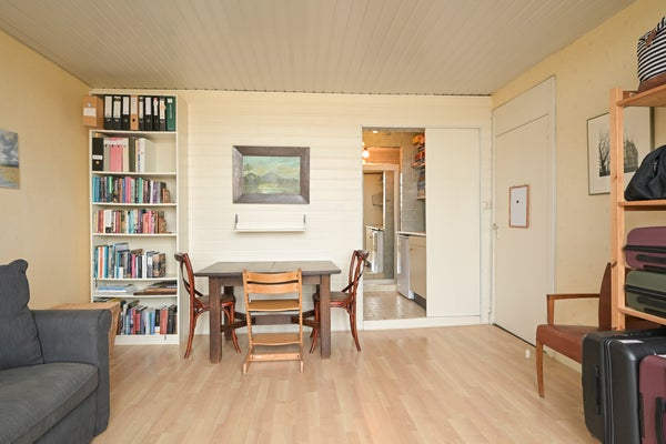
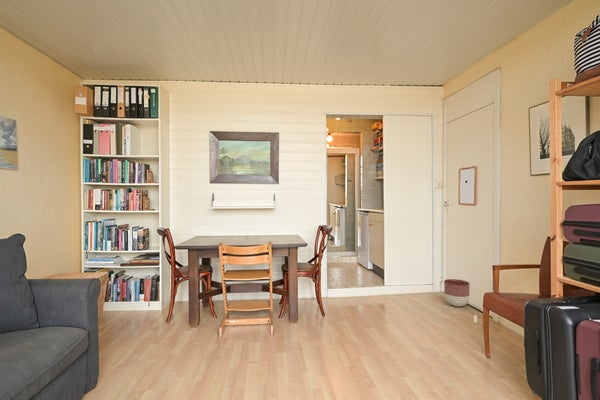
+ planter (456, 293)
